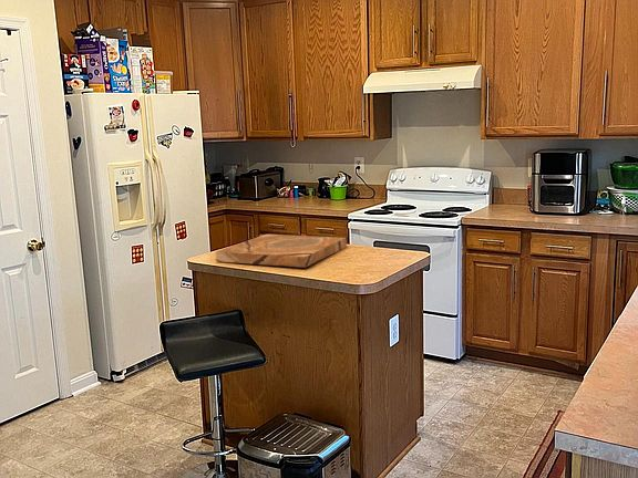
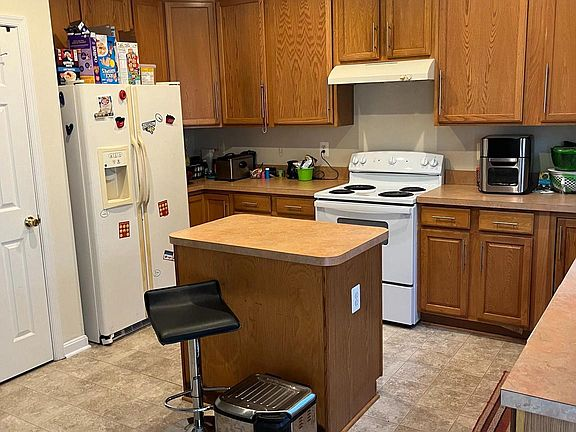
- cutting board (284, 249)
